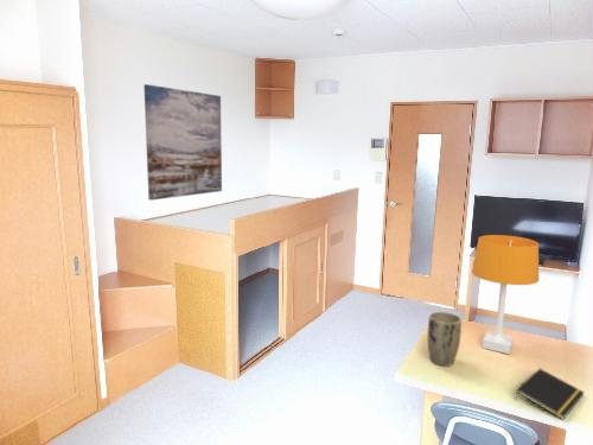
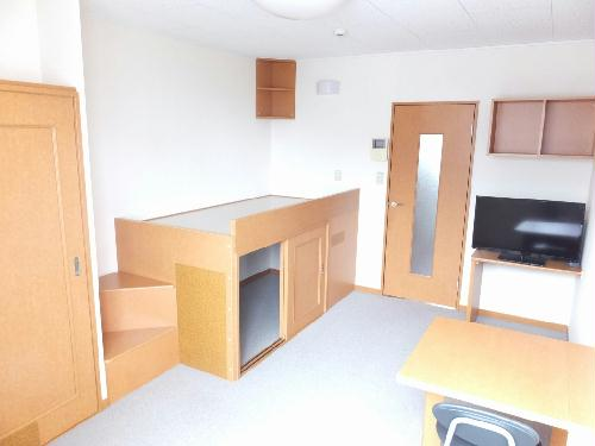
- wall art (186, 144)
- desk lamp (502, 294)
- notepad (550, 392)
- plant pot (442, 338)
